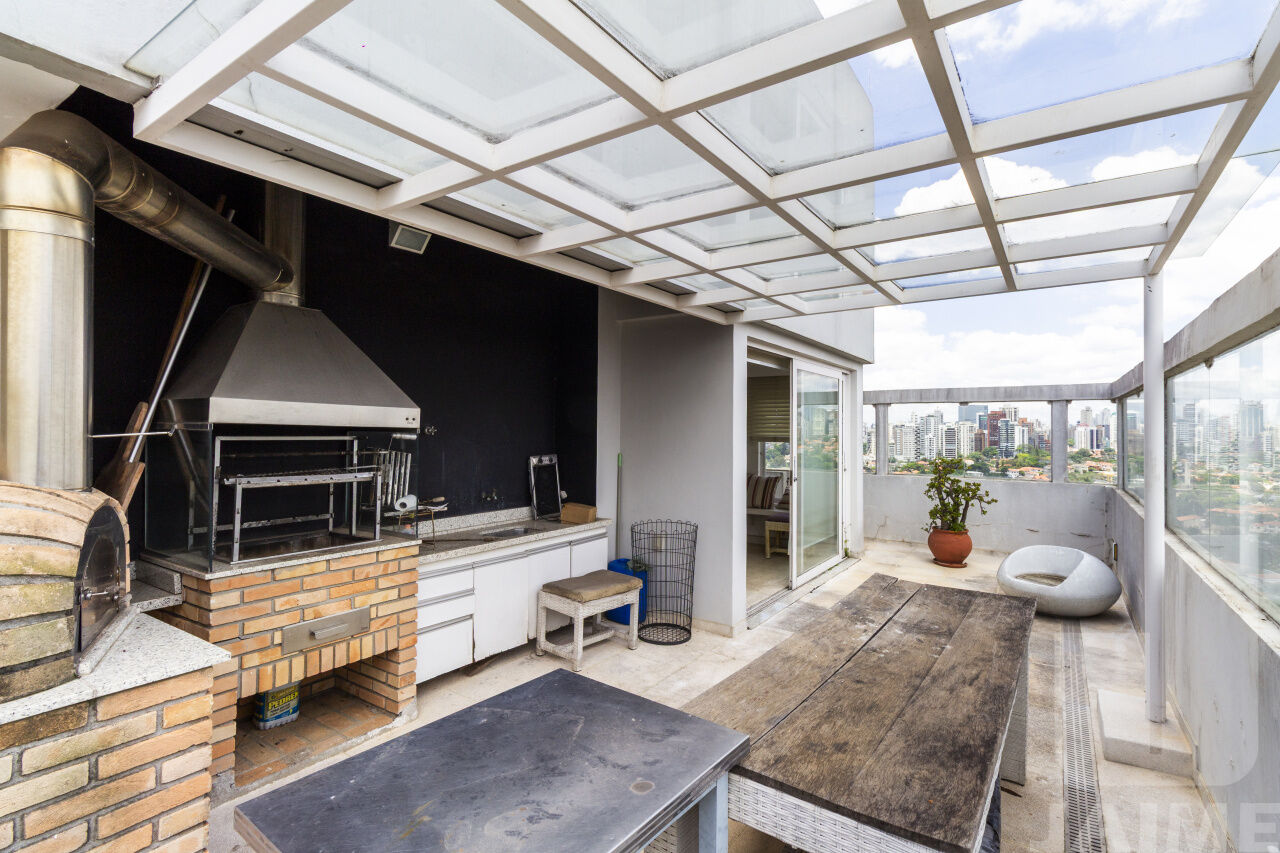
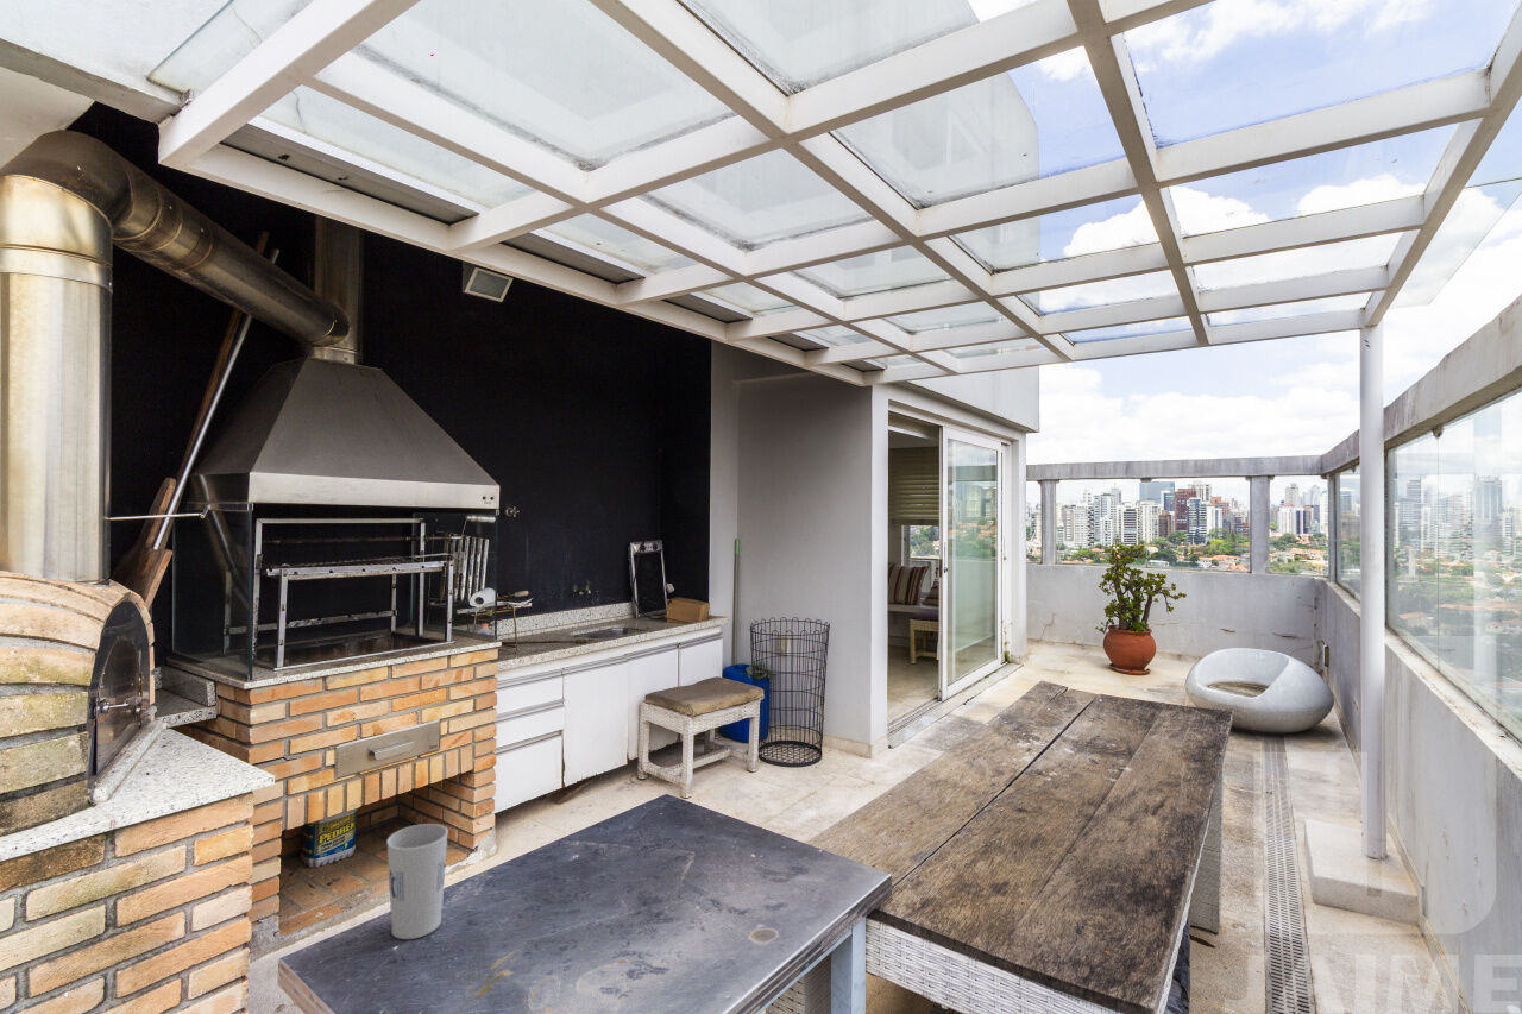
+ cup (417, 881)
